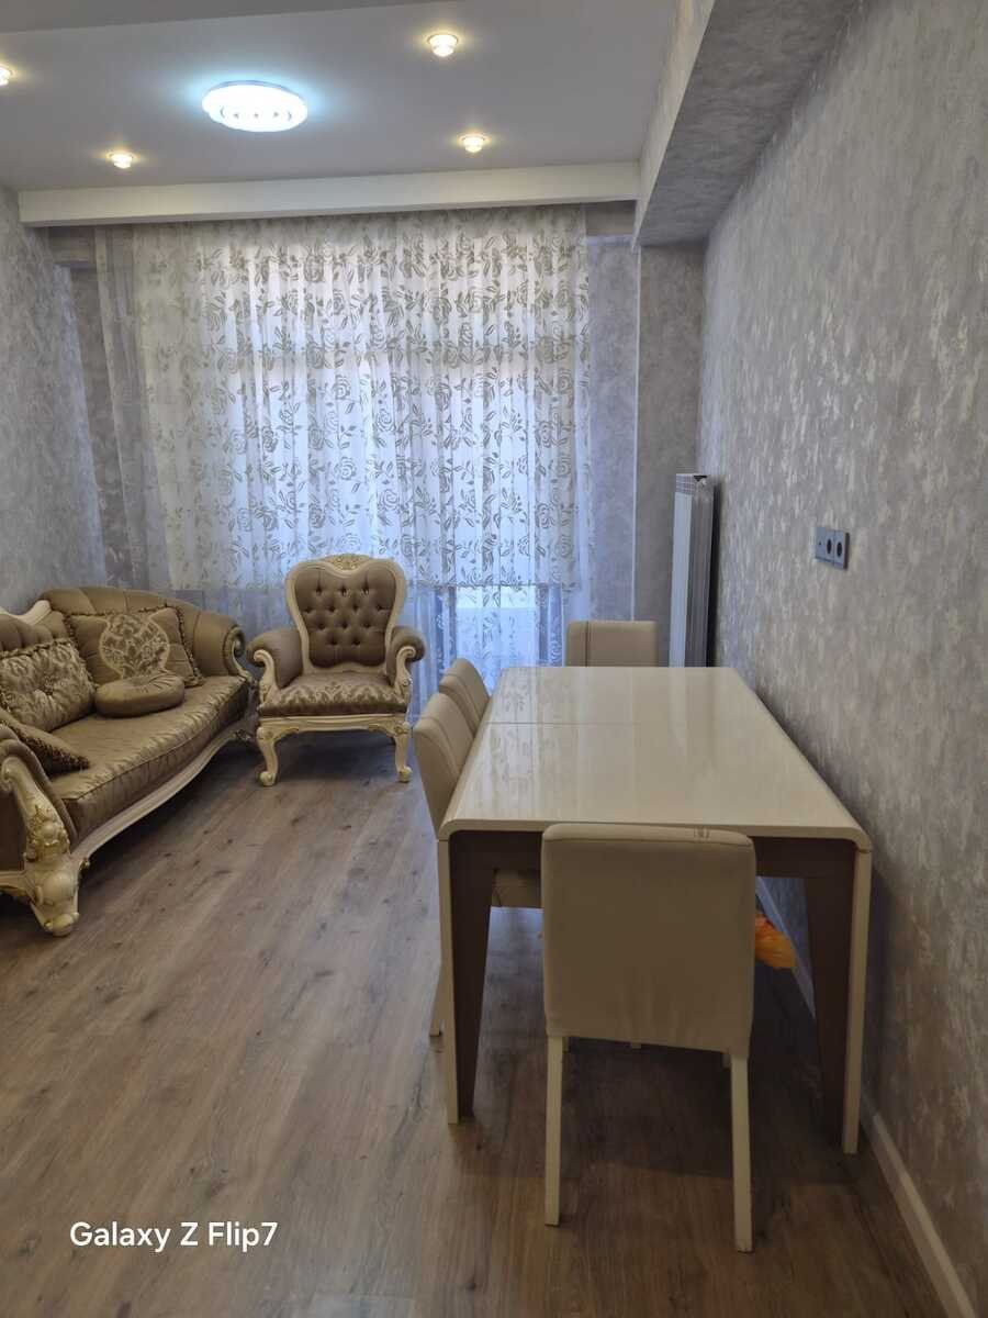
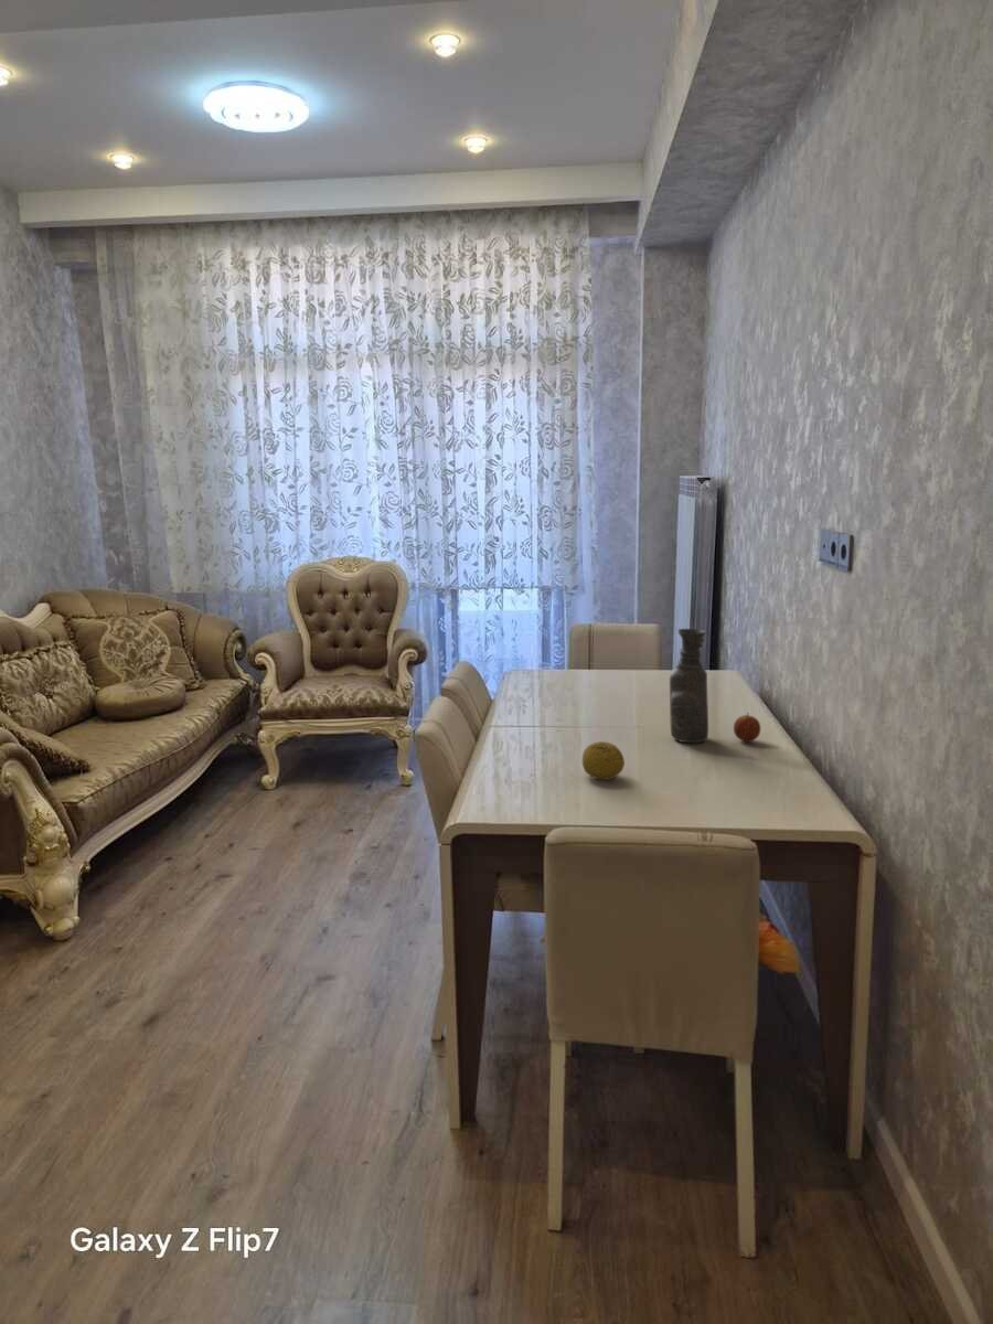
+ fruit (602, 759)
+ vase (690, 685)
+ fruit (747, 726)
